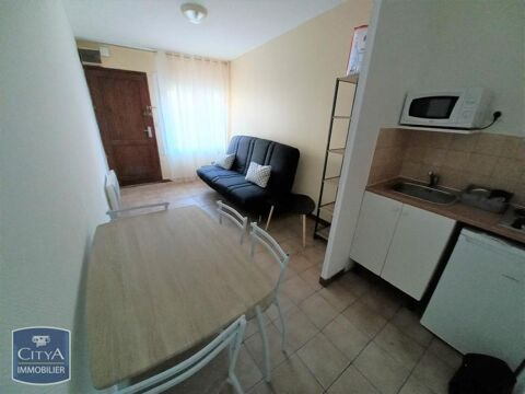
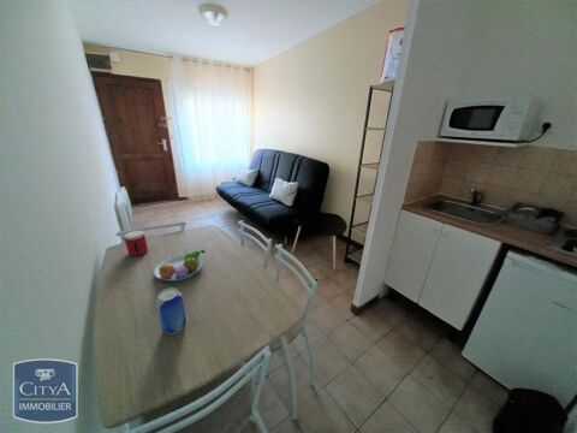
+ mug (135, 244)
+ fruit bowl (180, 262)
+ beer can (171, 310)
